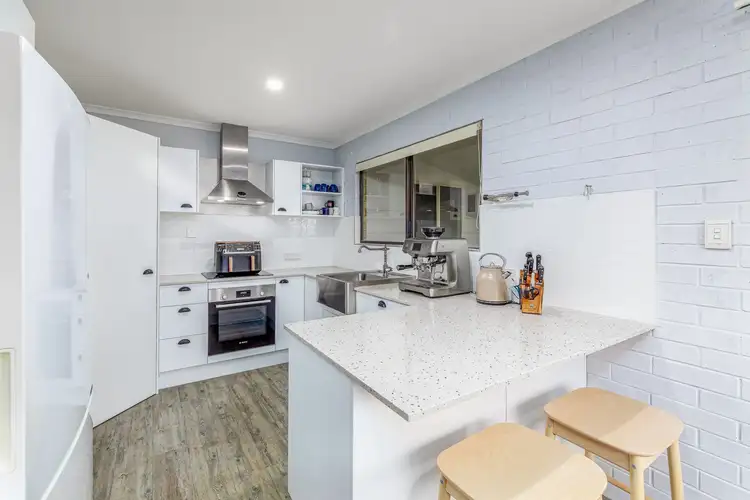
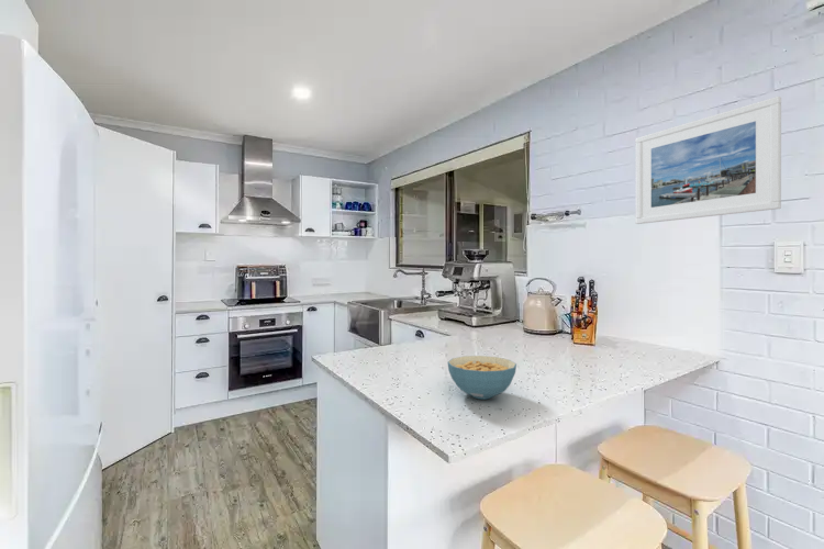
+ cereal bowl (481, 379)
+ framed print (699, 168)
